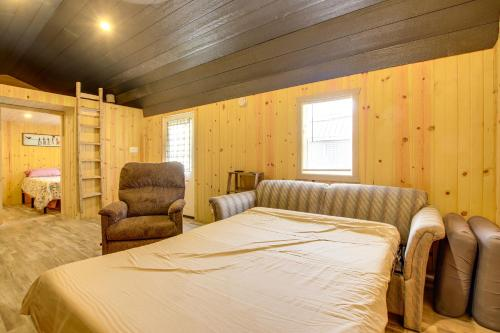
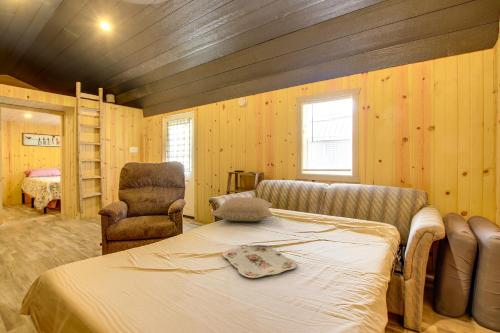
+ pillow (244, 208)
+ serving tray (257, 259)
